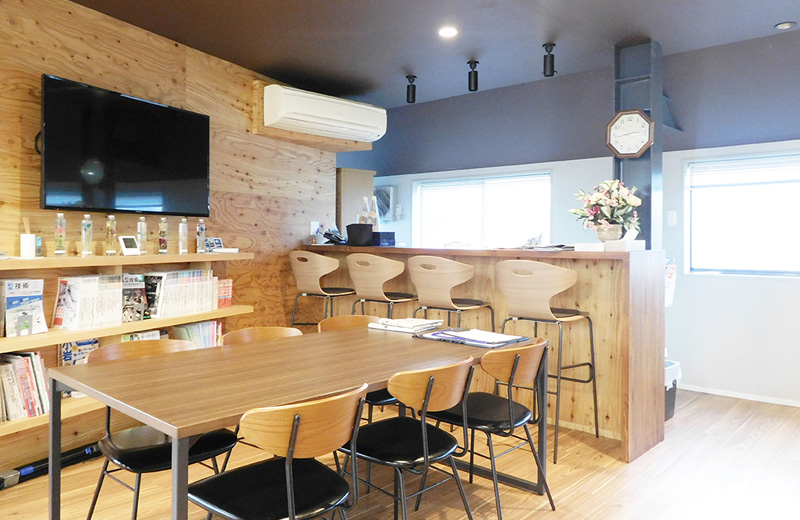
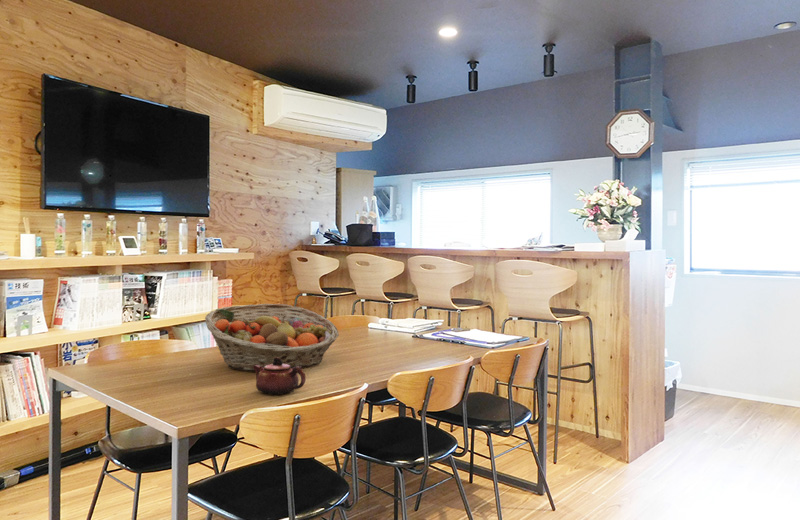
+ fruit basket (273, 335)
+ teapot (278, 374)
